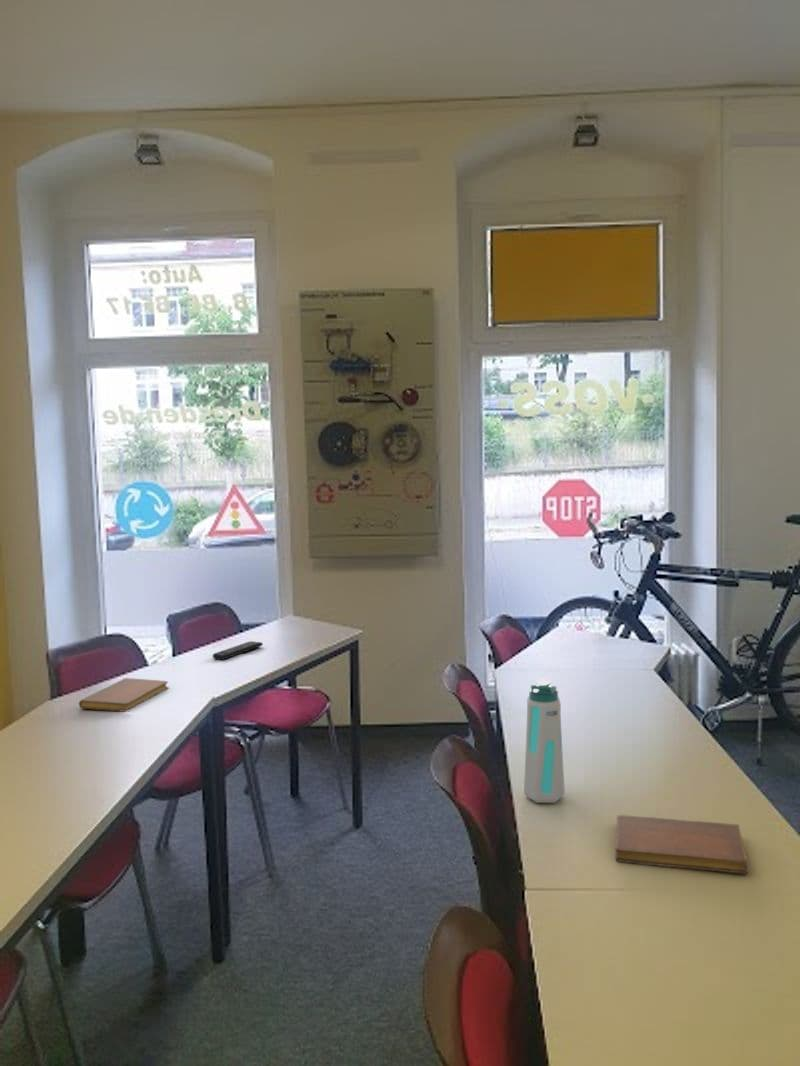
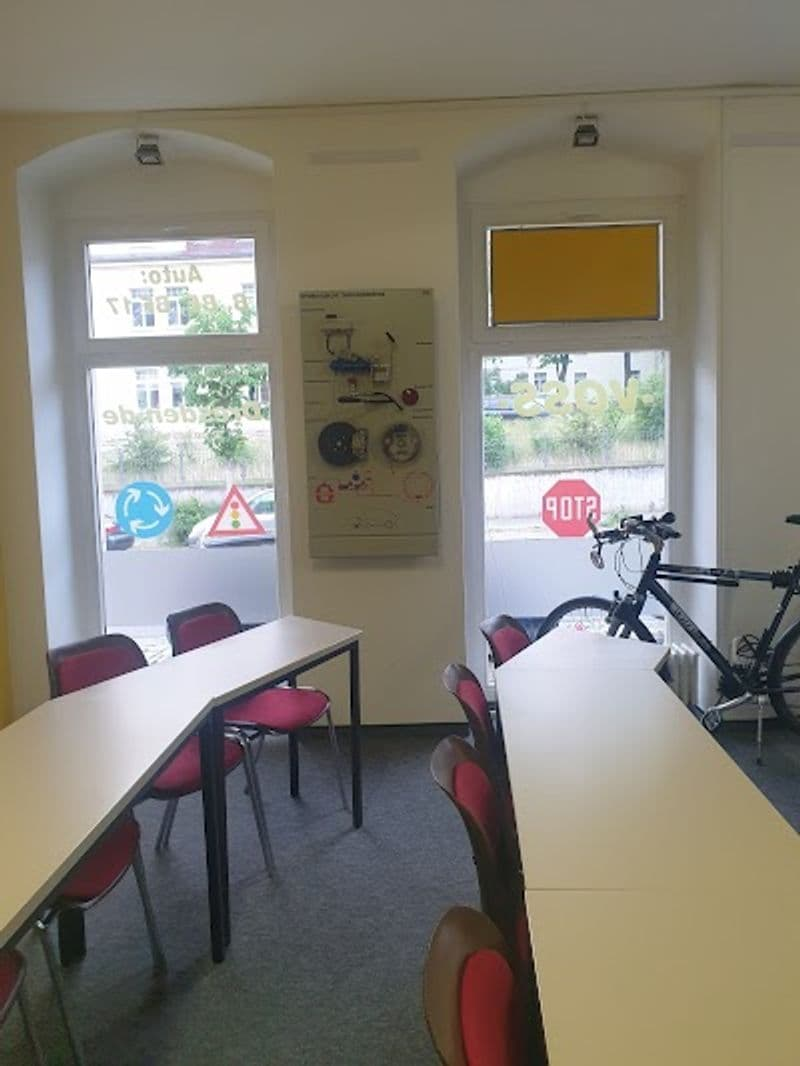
- water bottle (544, 740)
- notebook (125, 694)
- notebook (678, 841)
- remote control (238, 650)
